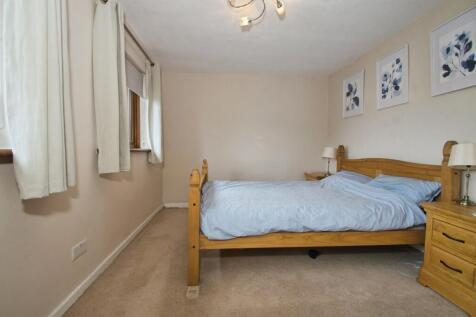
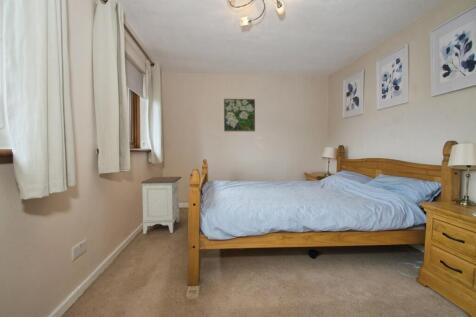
+ nightstand (163, 203)
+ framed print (239, 115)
